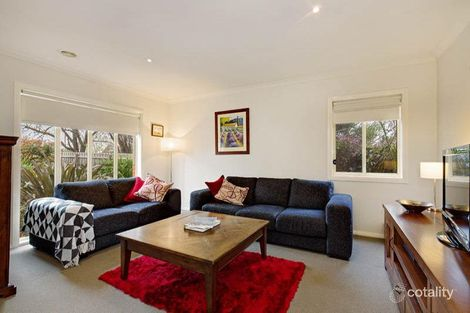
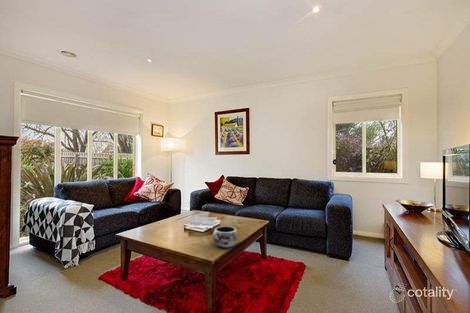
+ decorative bowl (225, 236)
